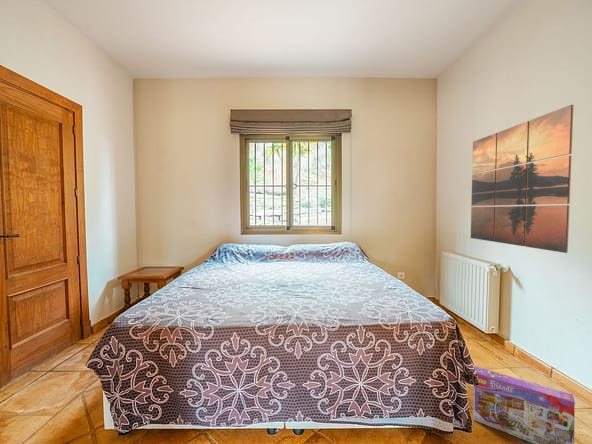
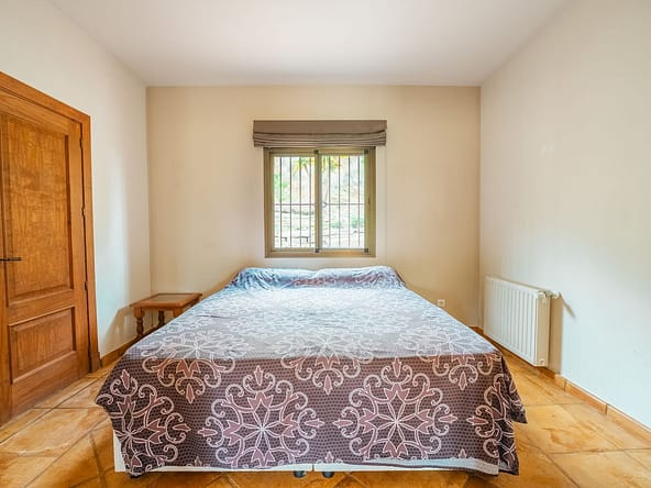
- box (519, 407)
- wall art (510, 186)
